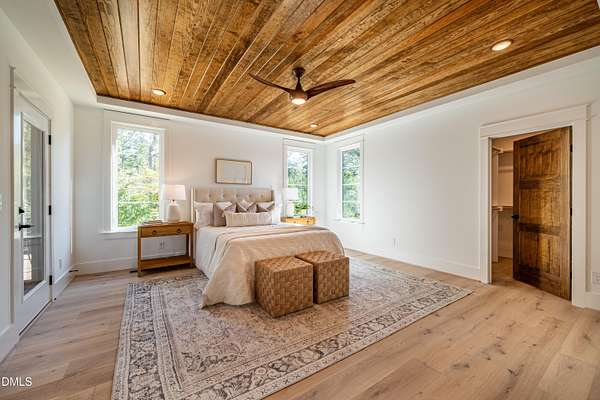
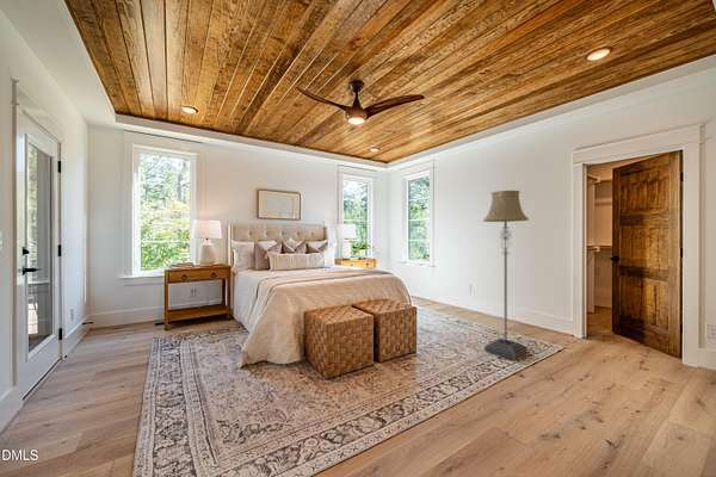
+ floor lamp (505, 271)
